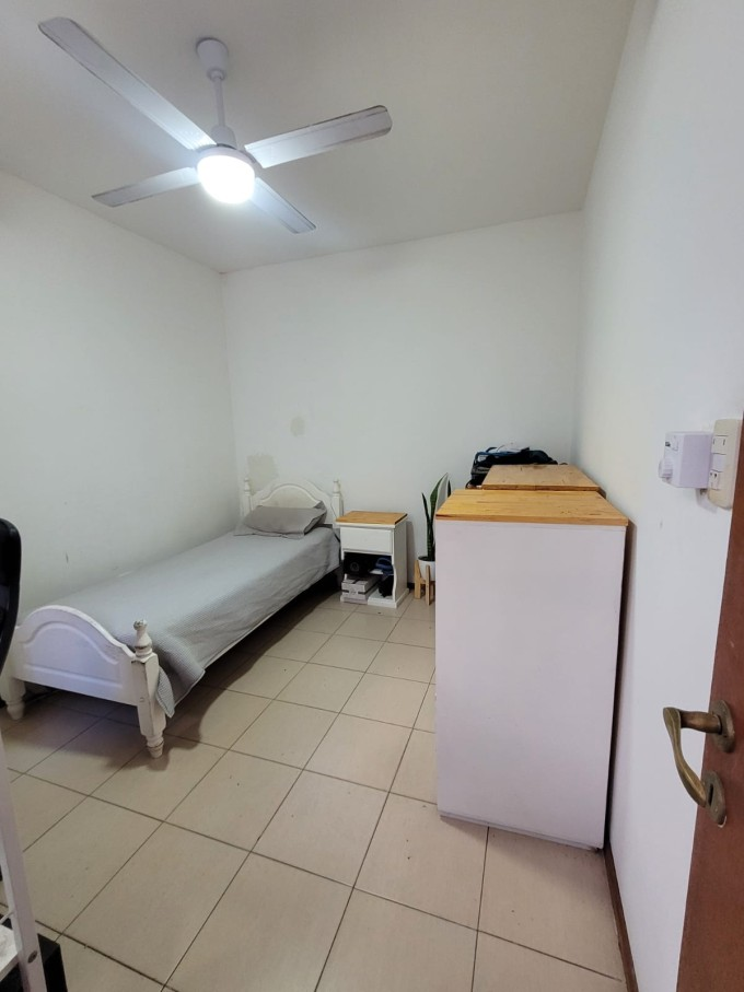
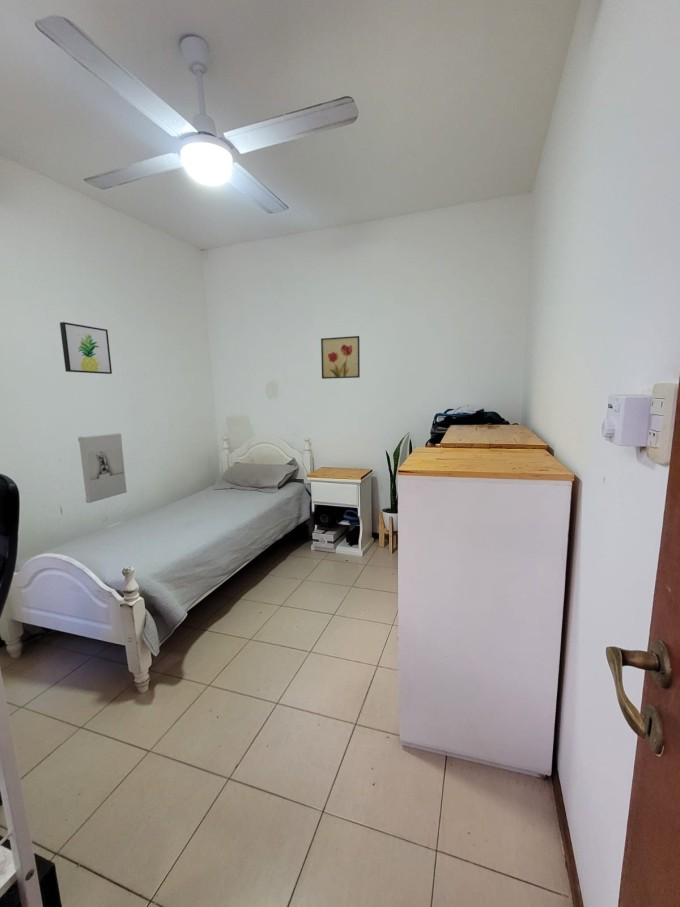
+ wall sculpture (104, 466)
+ wall art (340, 358)
+ wall art (87, 349)
